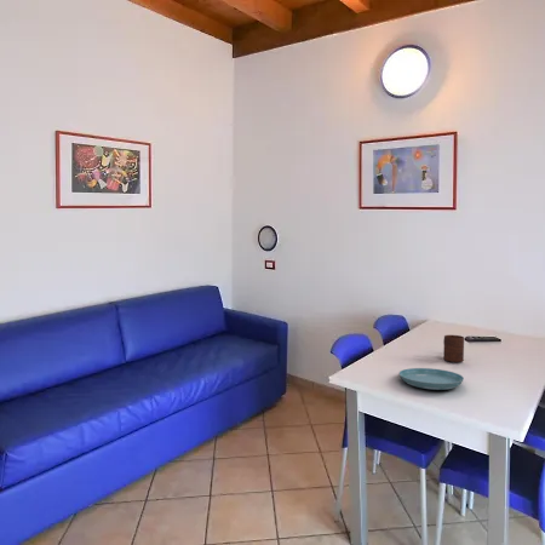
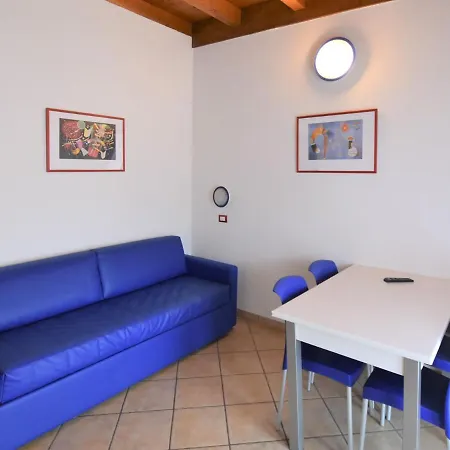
- saucer (430, 378)
- cup (451, 348)
